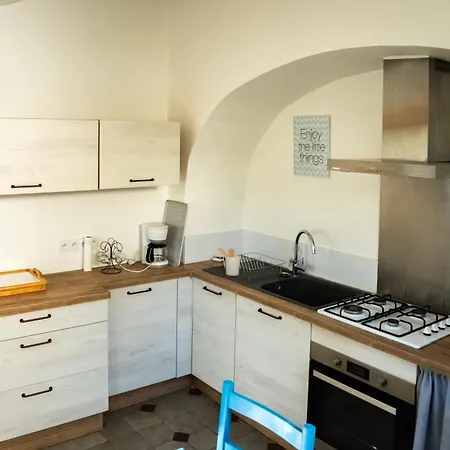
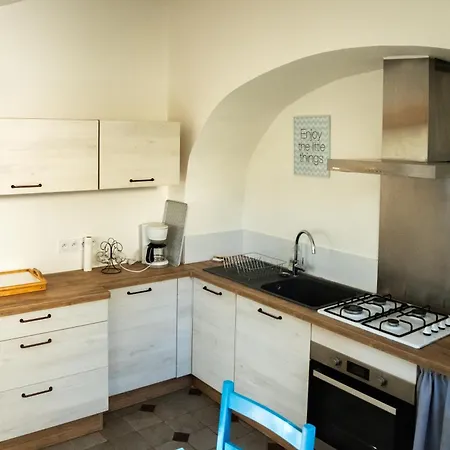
- utensil holder (228, 260)
